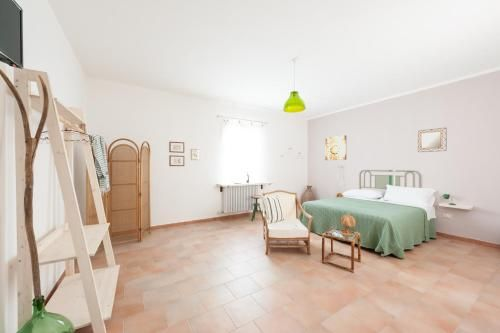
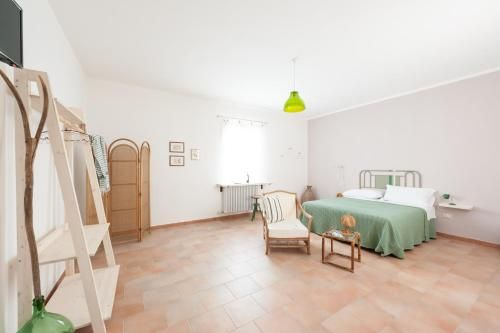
- home mirror (431, 140)
- wall art (335, 148)
